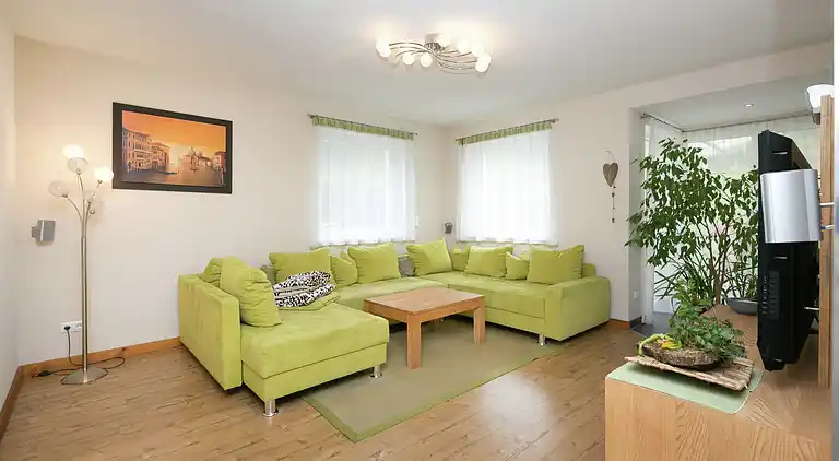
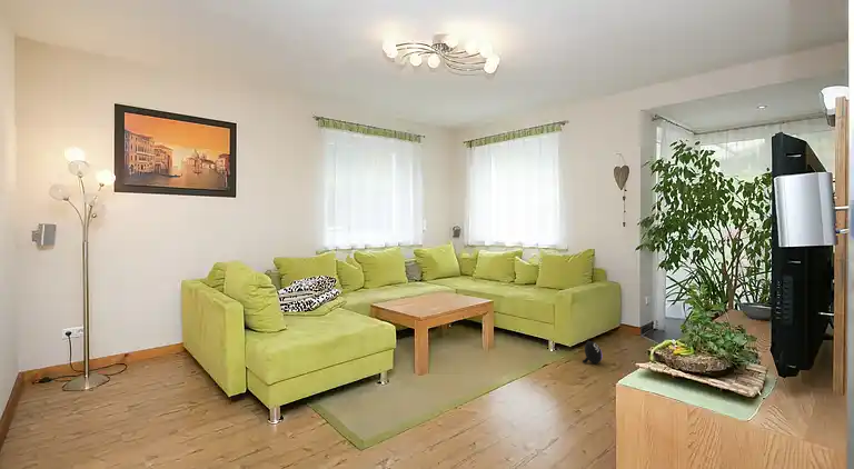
+ plush toy (592, 350)
